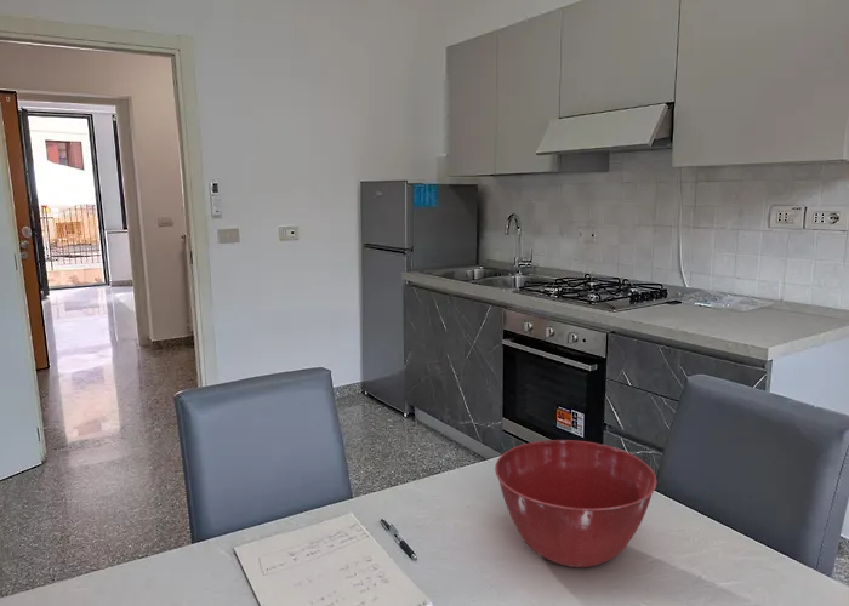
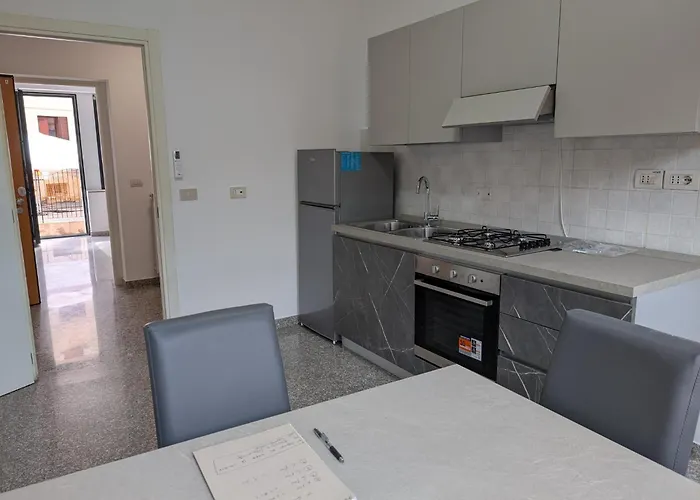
- mixing bowl (571, 508)
